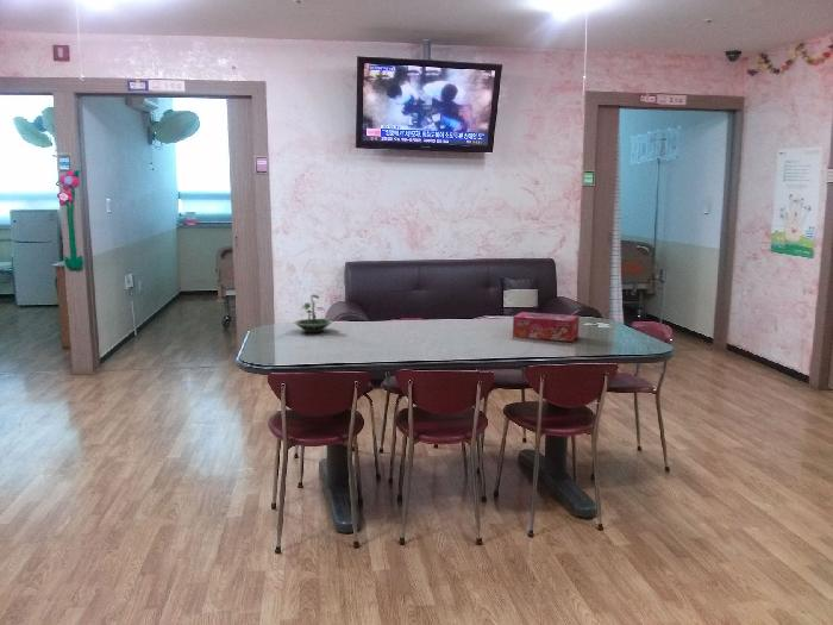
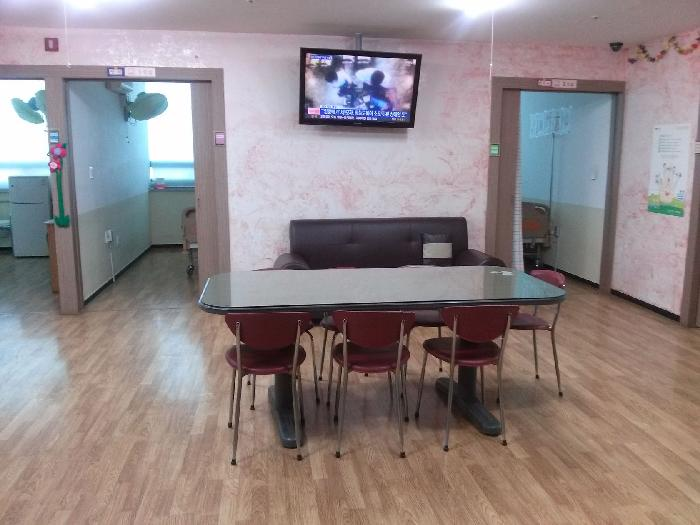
- tissue box (545, 326)
- terrarium (313, 301)
